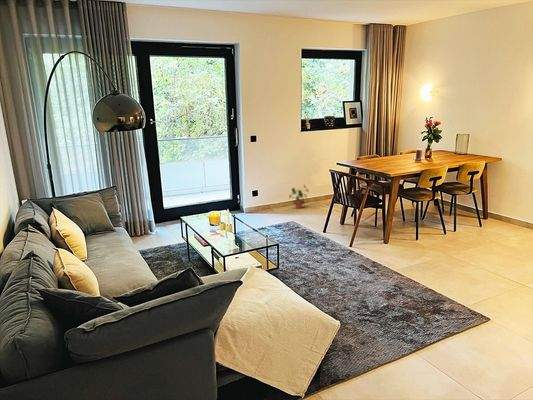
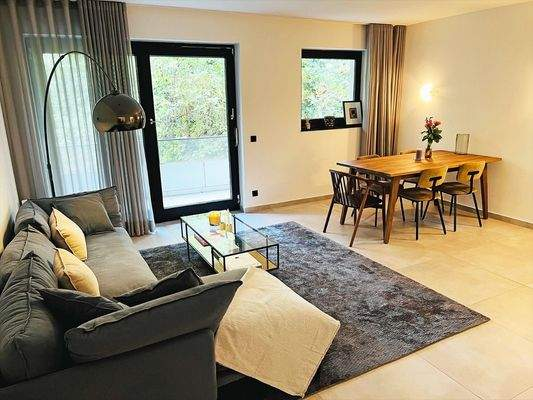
- potted plant (300, 195)
